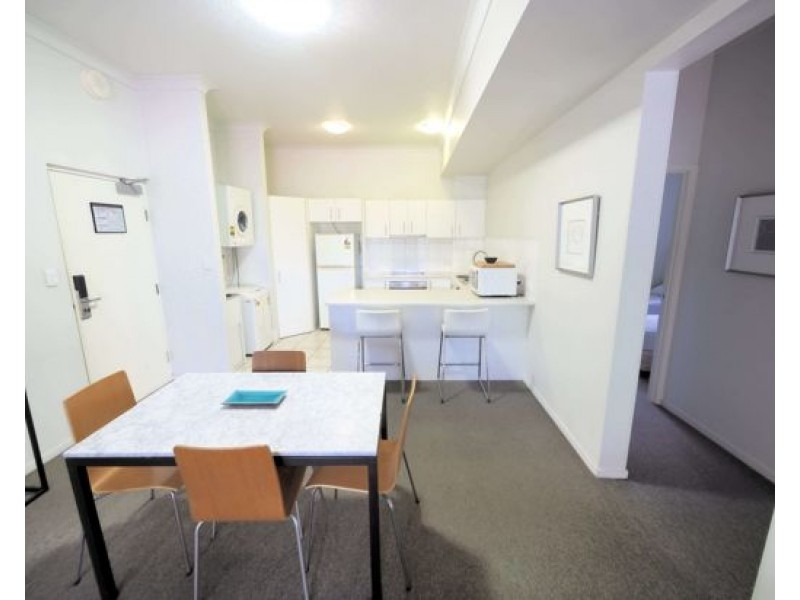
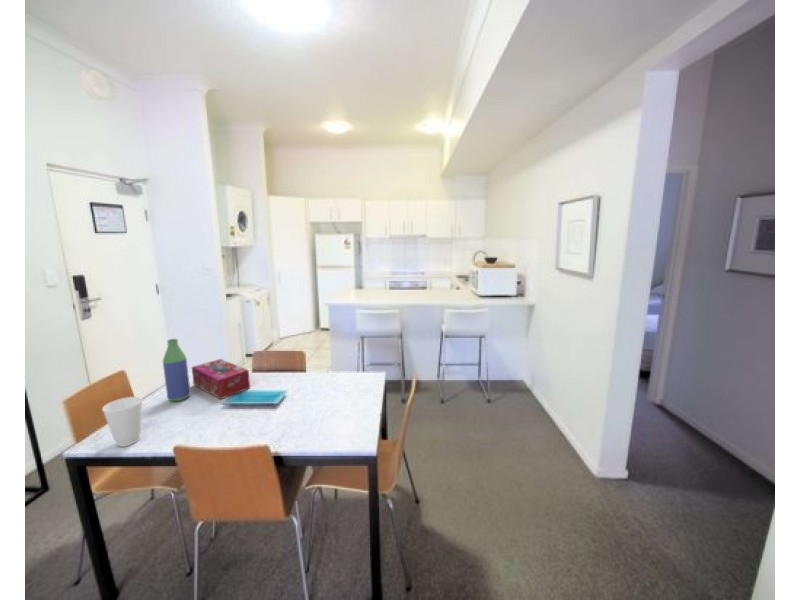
+ cup (125, 422)
+ bottle (175, 369)
+ tissue box (220, 377)
